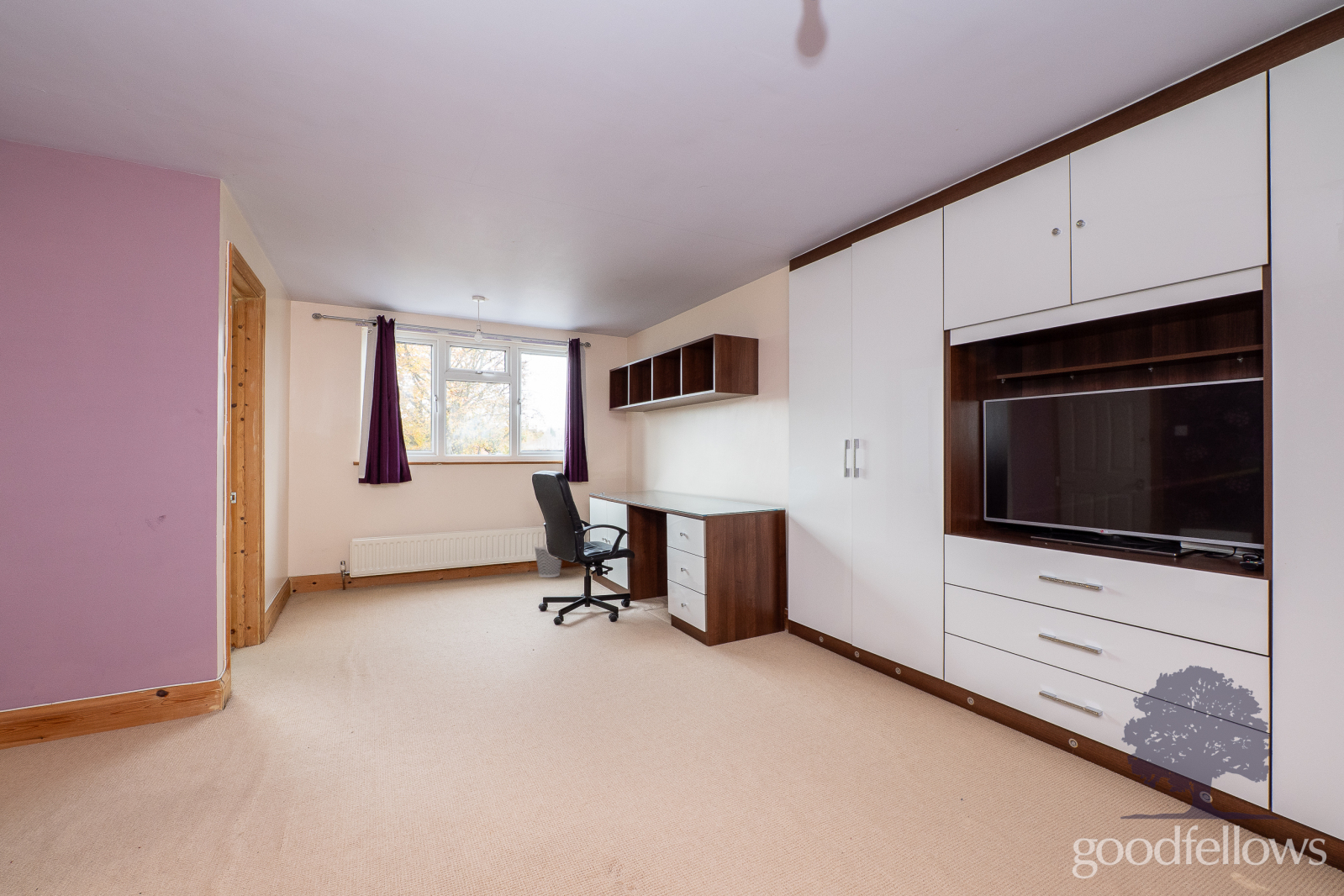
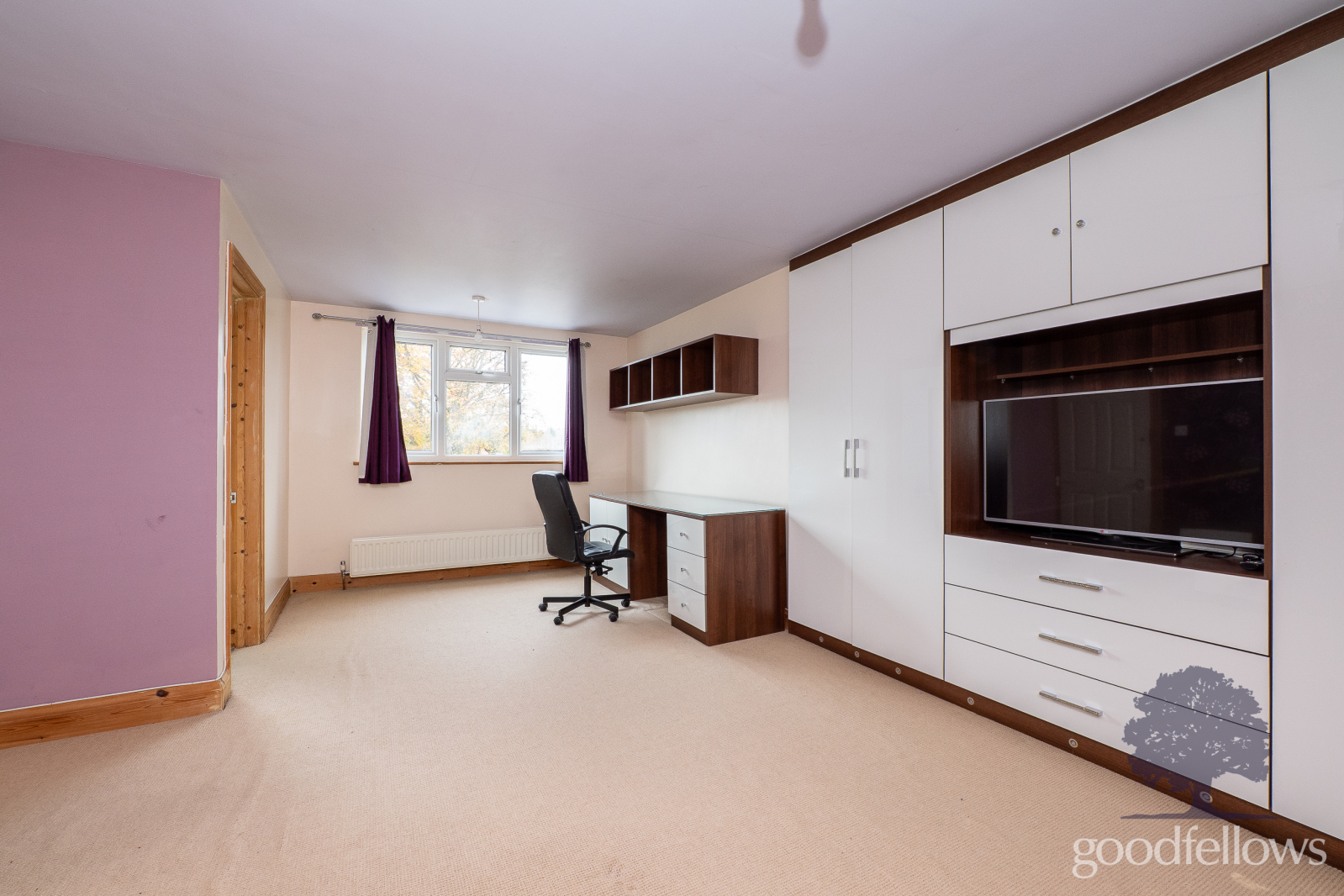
- wastebasket (549, 560)
